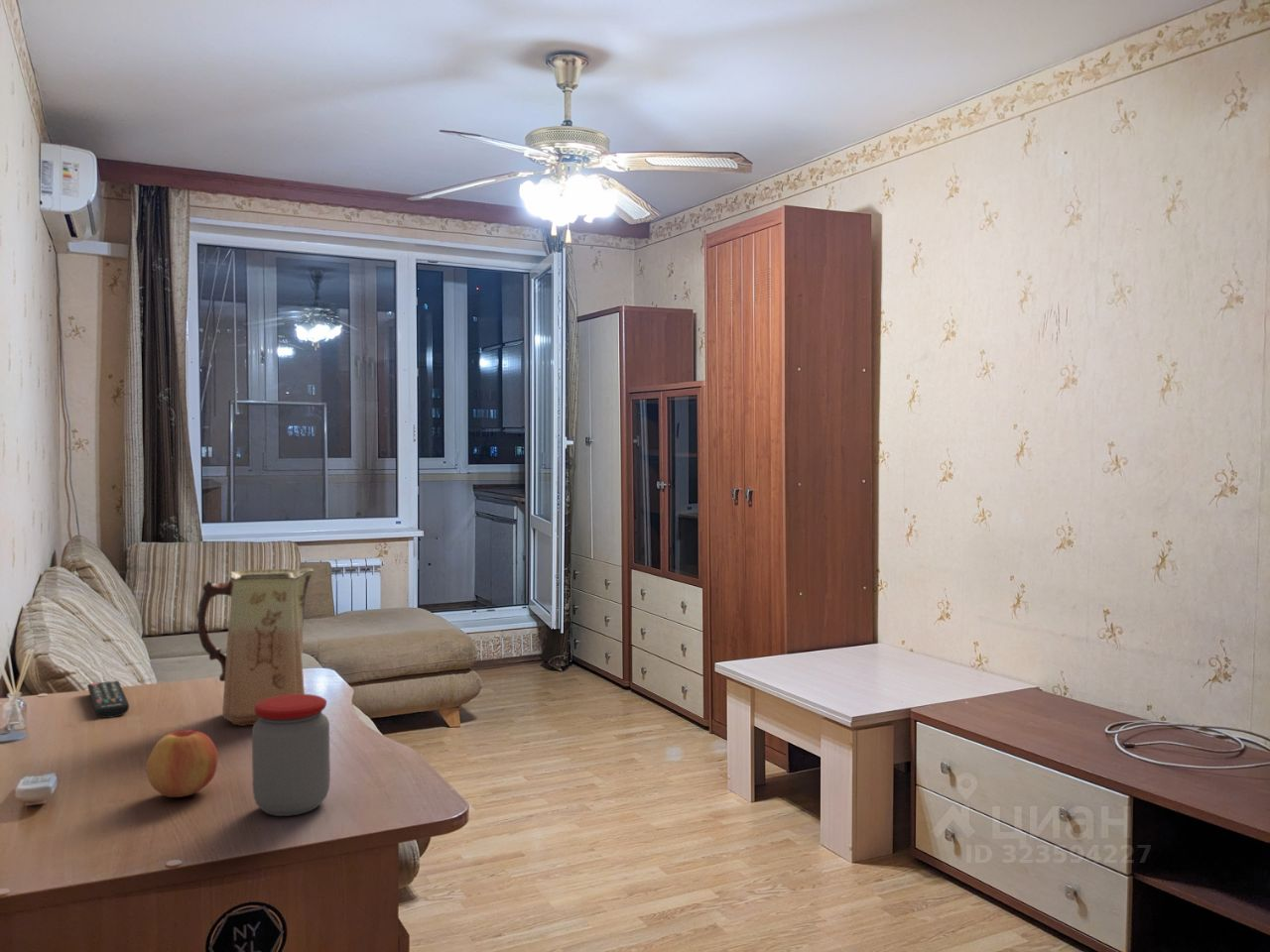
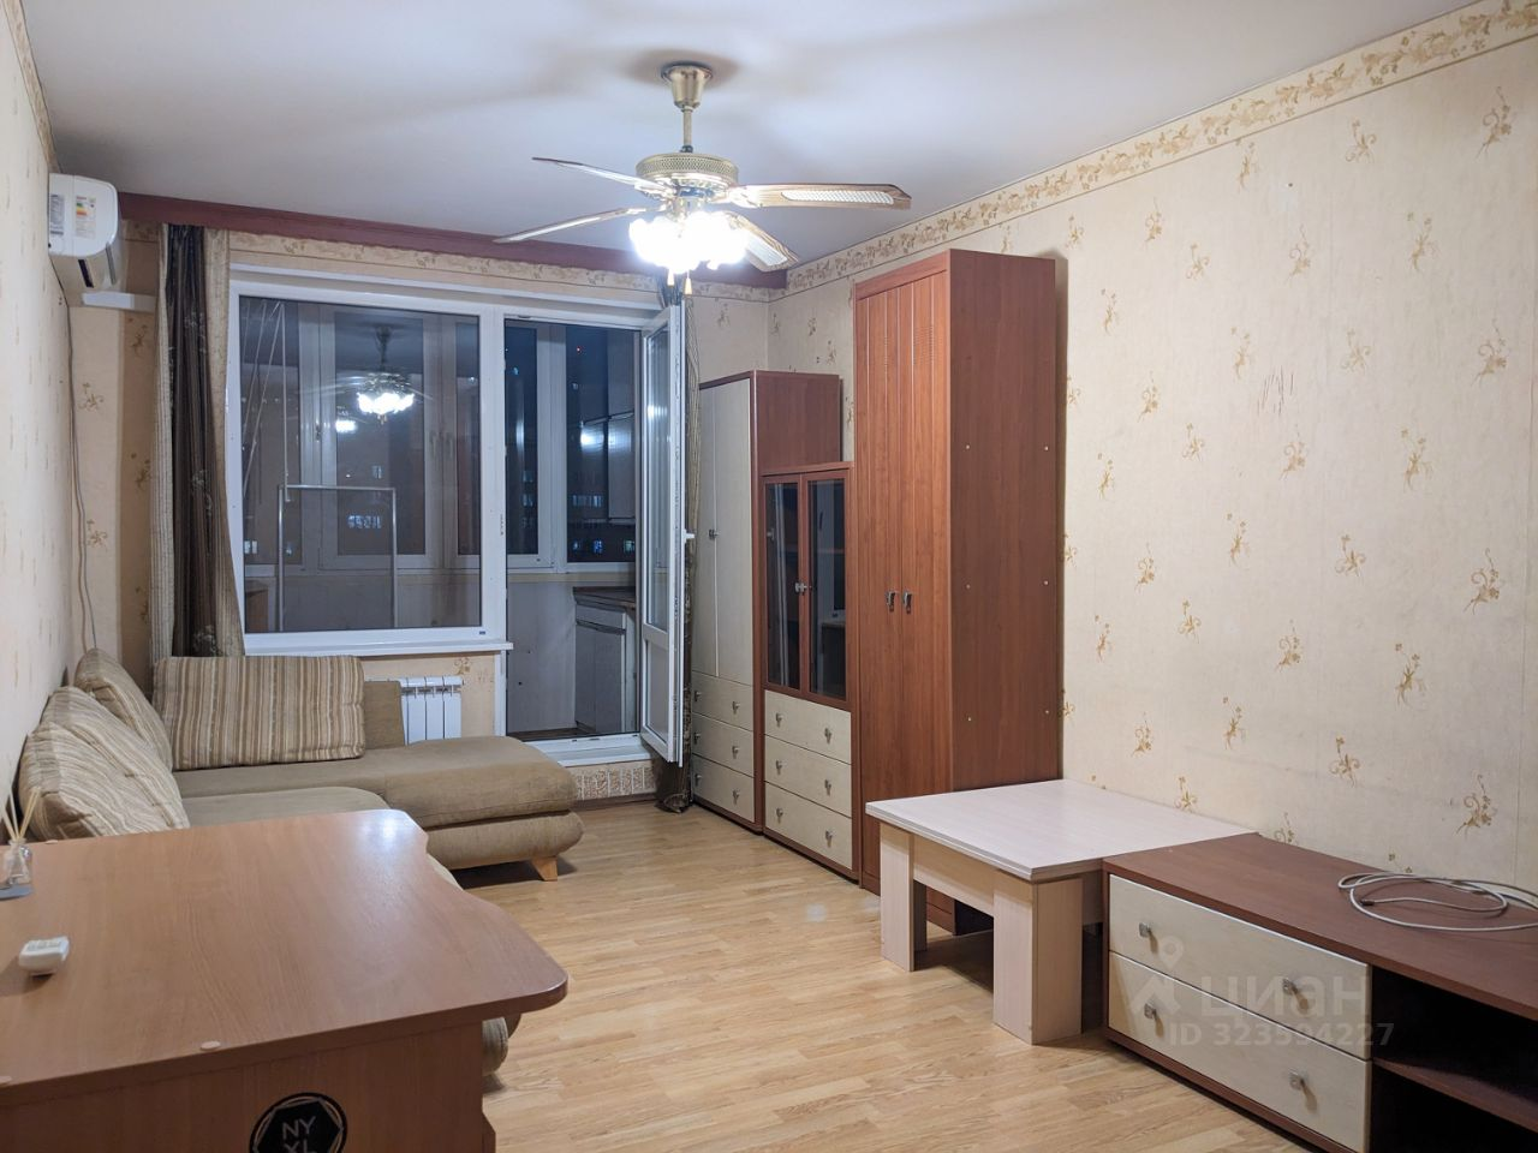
- jar (291, 753)
- remote control (107, 698)
- vase (257, 645)
- apple (182, 760)
